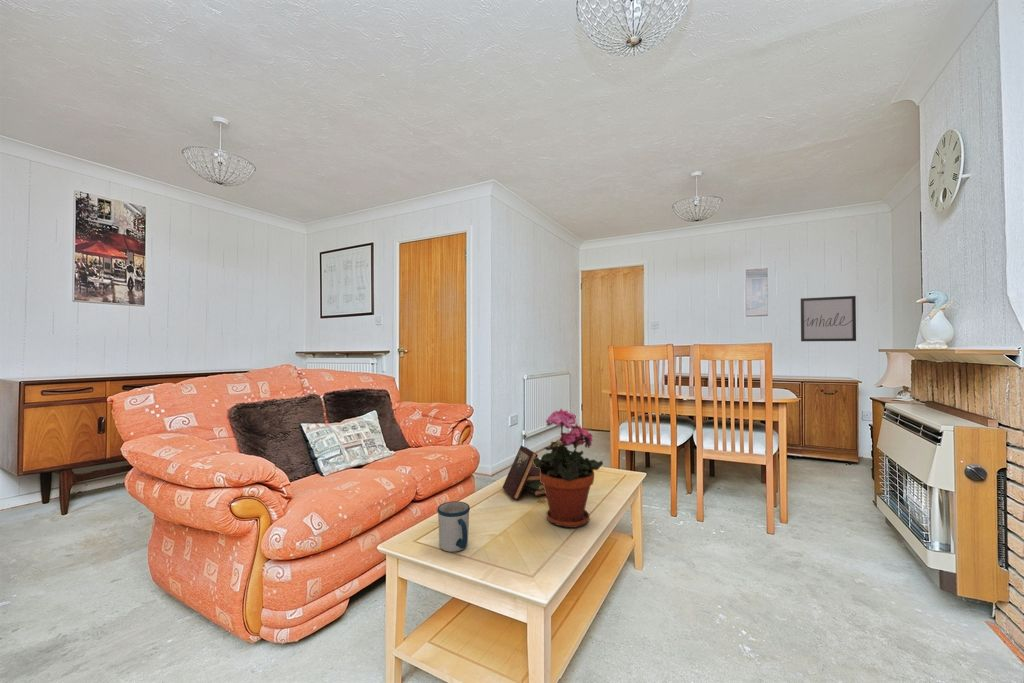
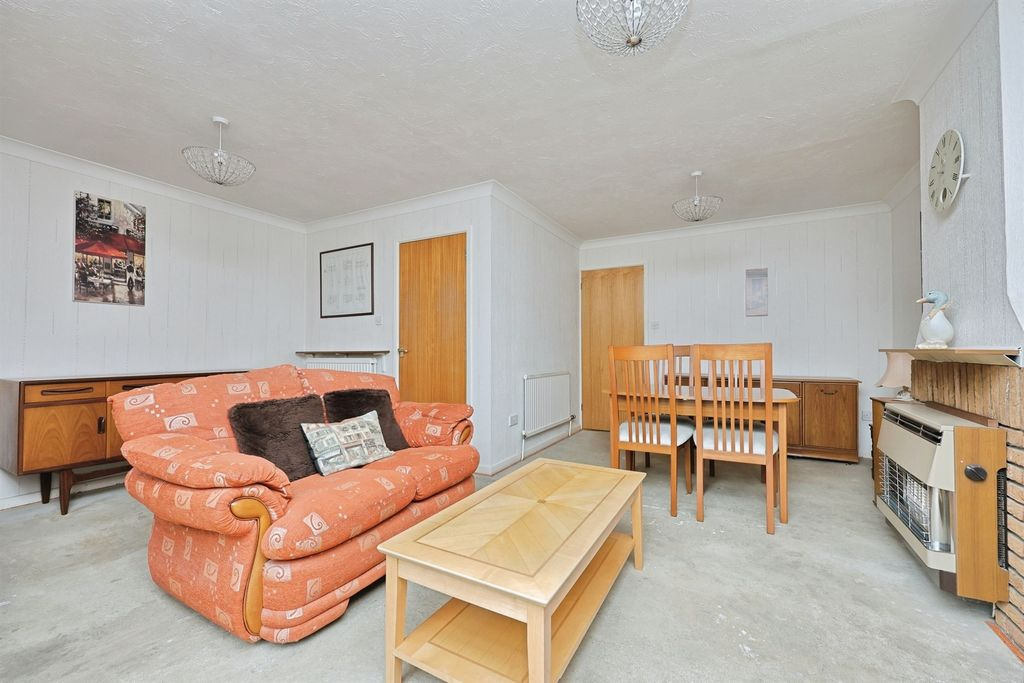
- wall art (827, 319)
- book (528, 467)
- potted plant (567, 464)
- mug (454, 527)
